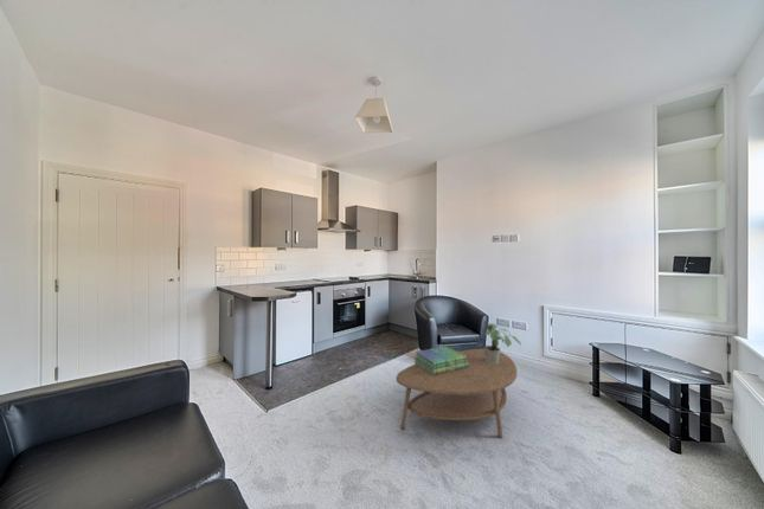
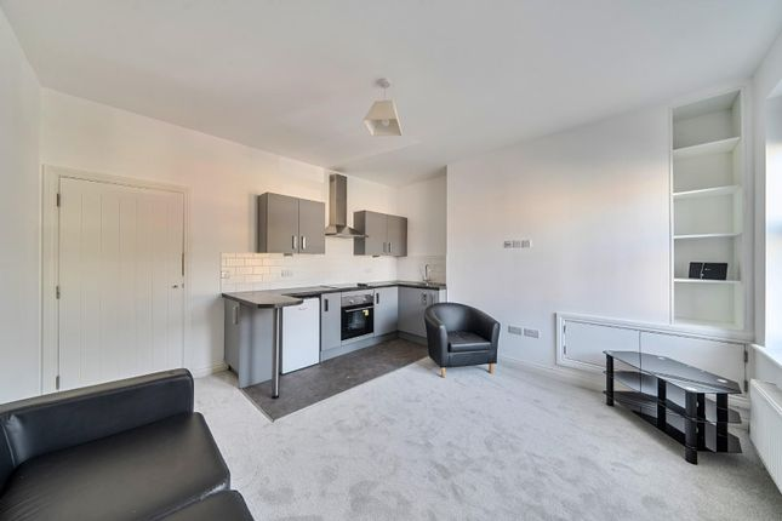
- potted plant (496, 343)
- coffee table (467, 392)
- stack of books (441, 359)
